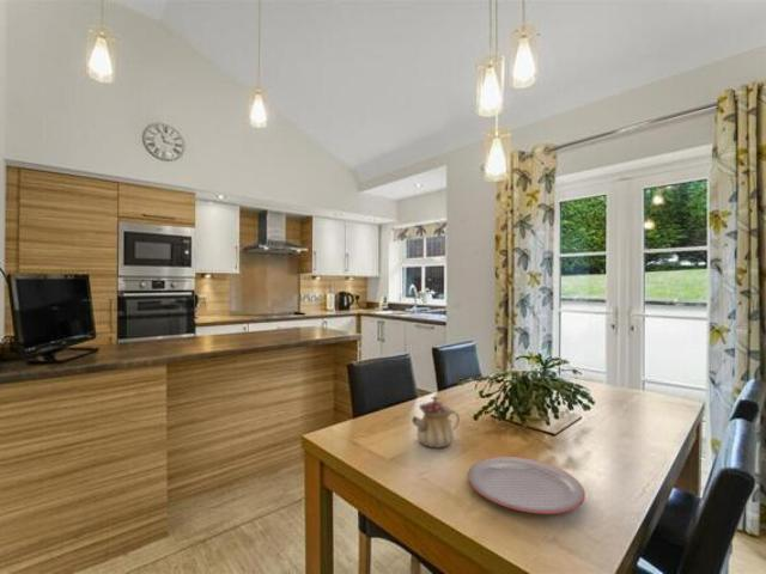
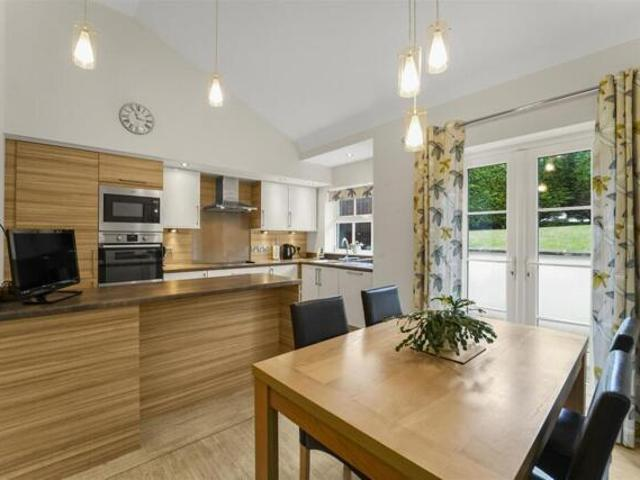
- plate (523, 484)
- teapot (437, 417)
